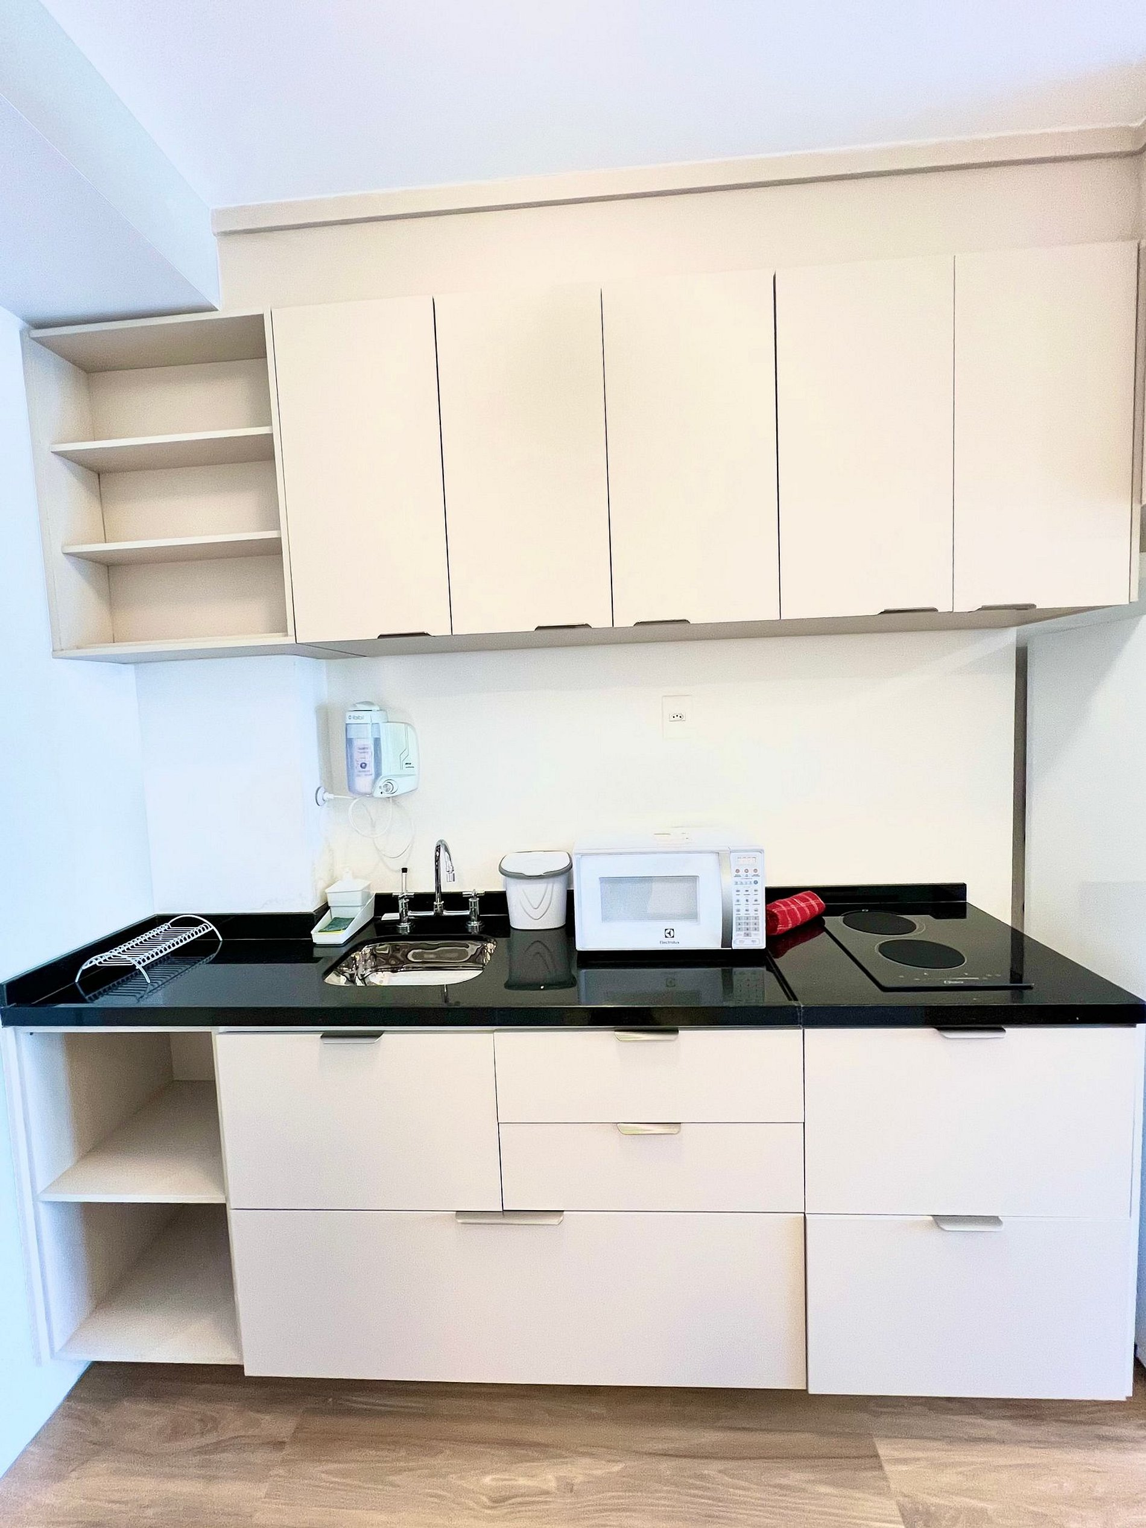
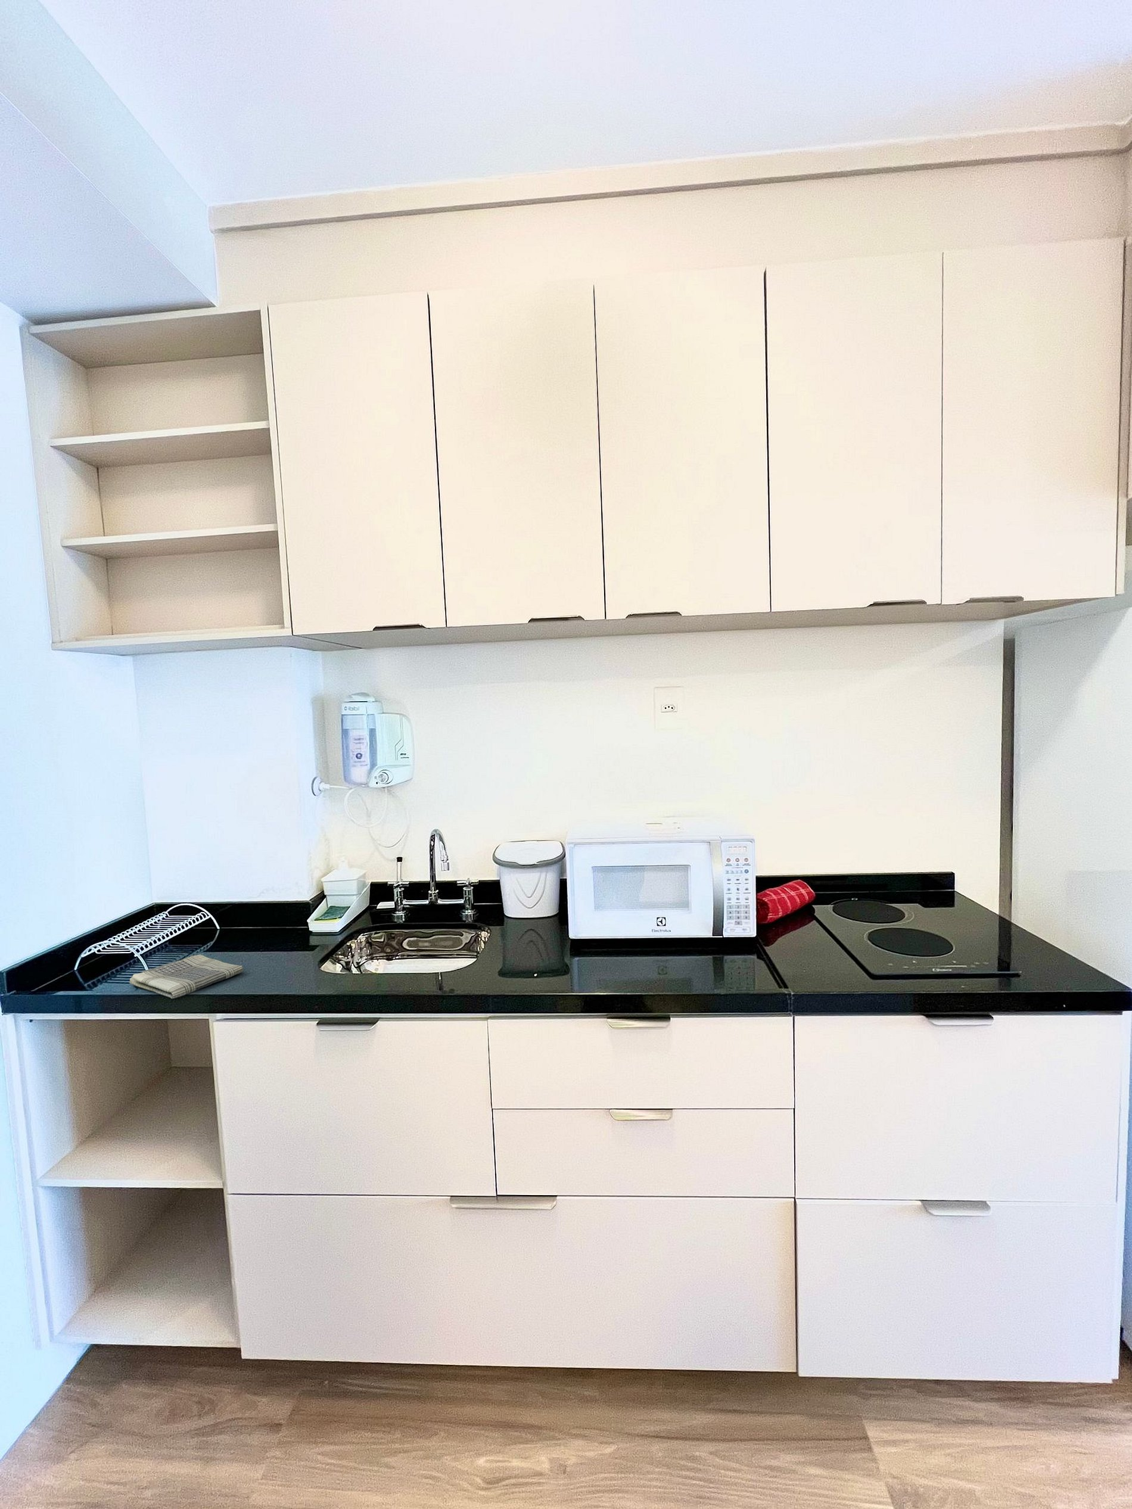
+ dish towel (185, 973)
